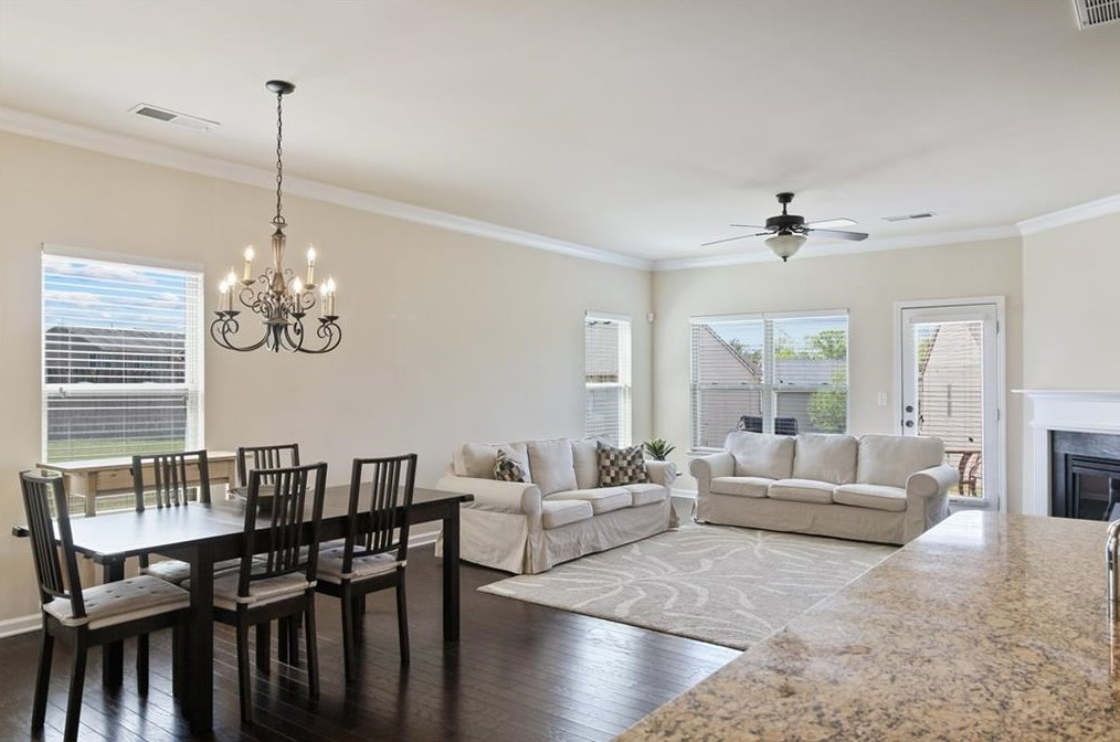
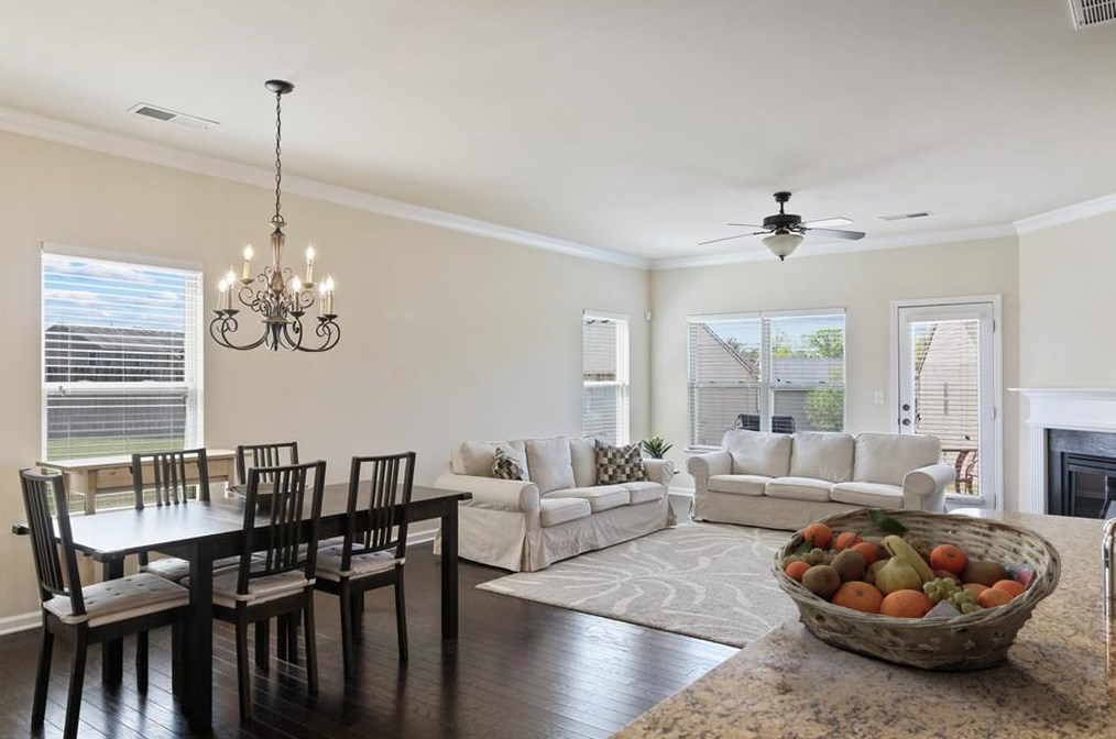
+ fruit basket (904, 578)
